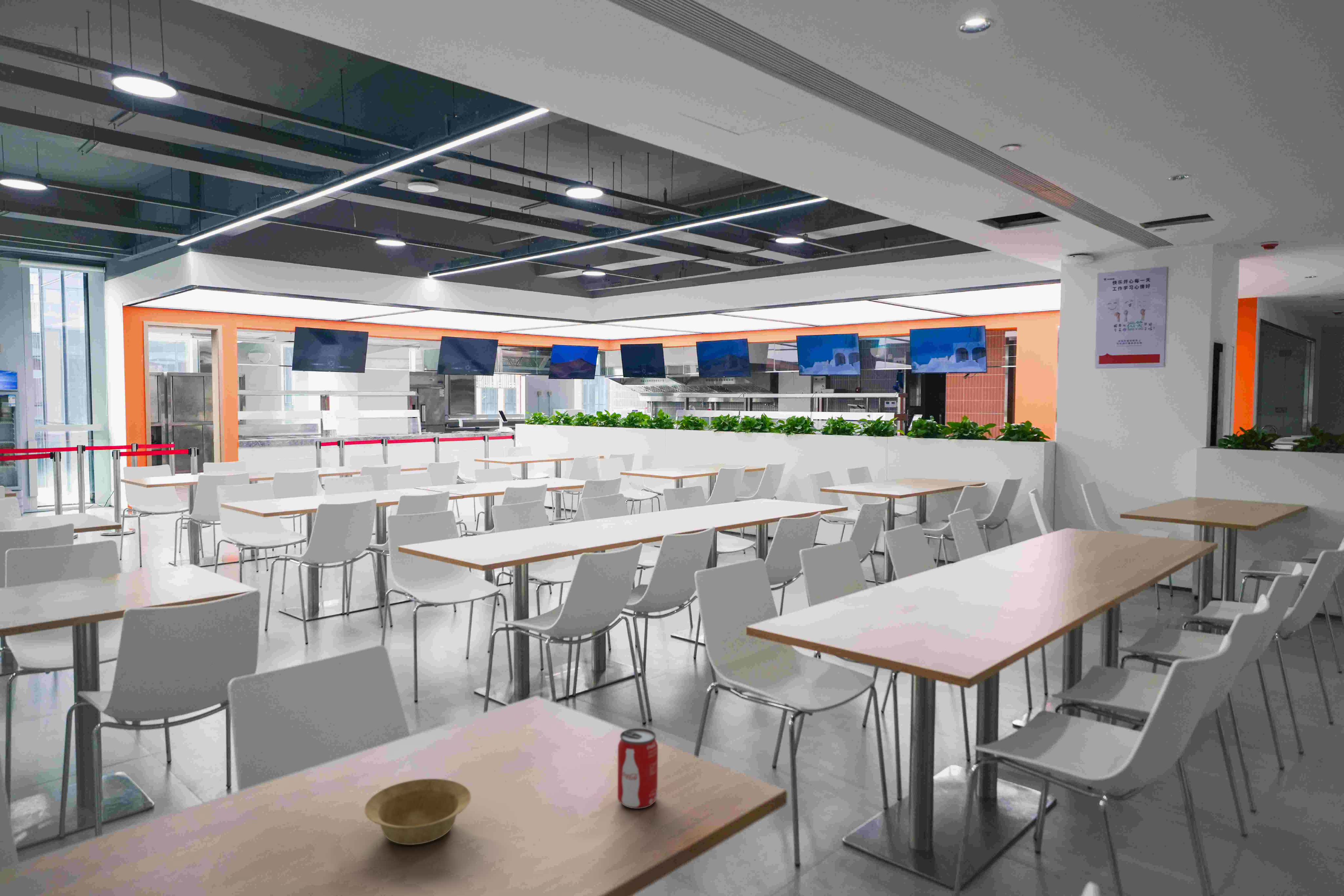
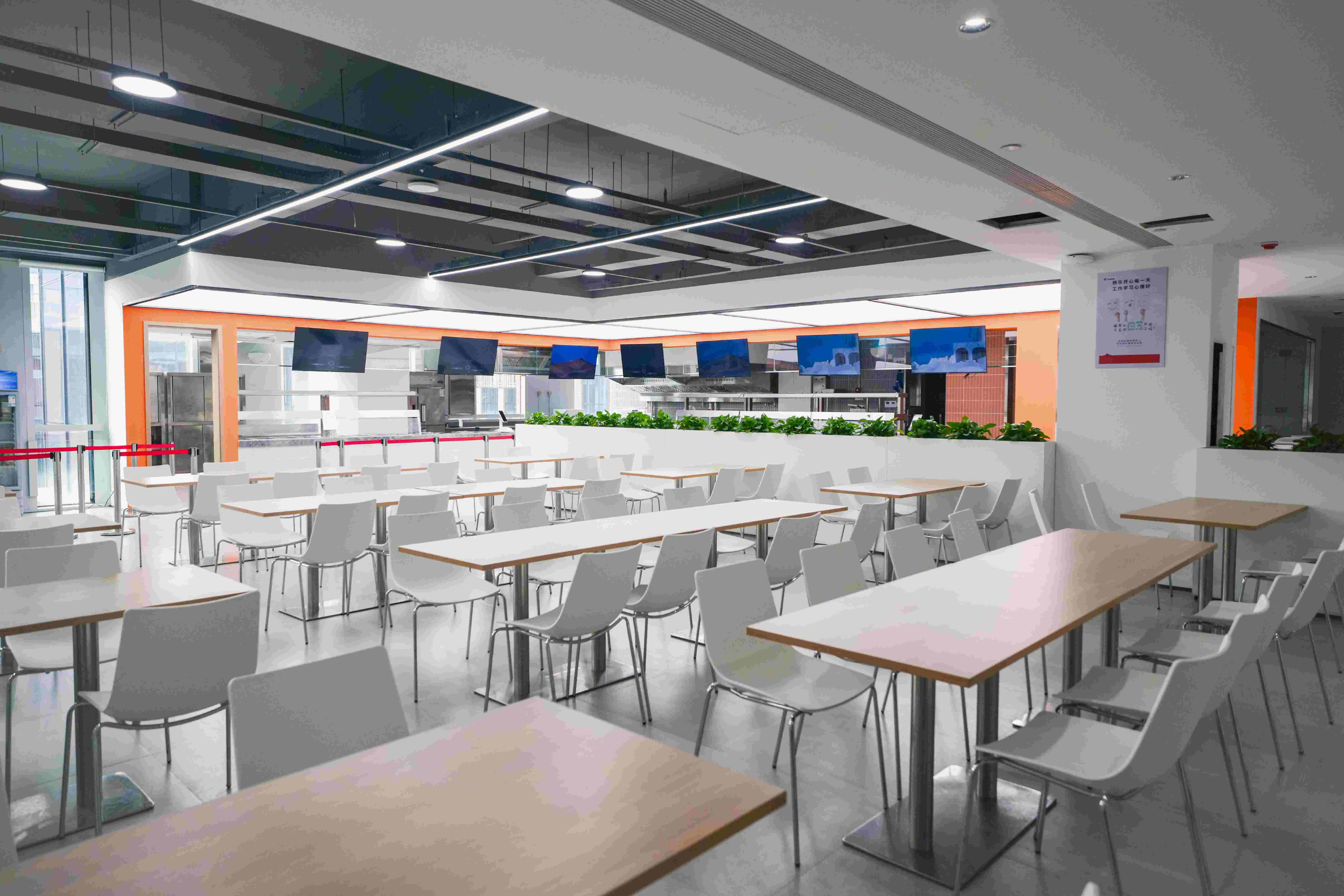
- bowl (419, 816)
- beverage can (638, 768)
